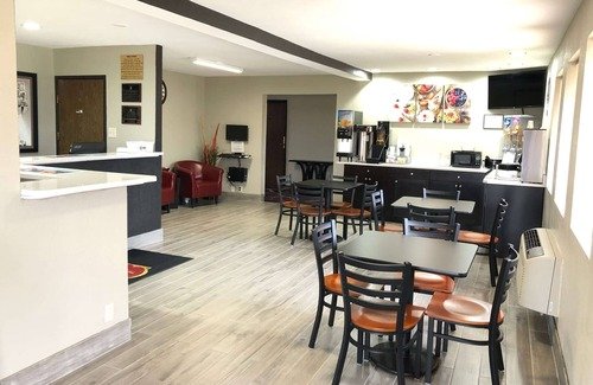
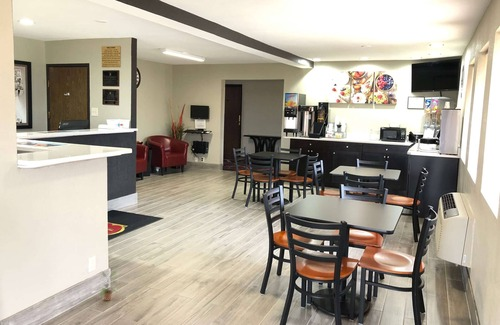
+ potted plant (104, 284)
